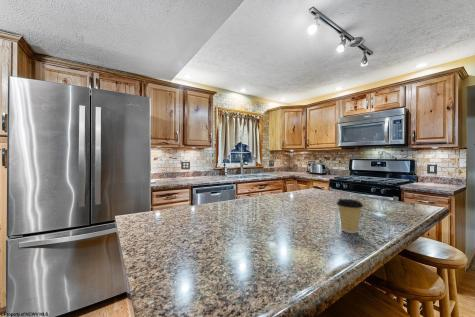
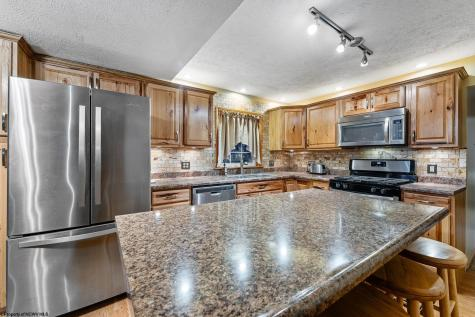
- coffee cup (349, 215)
